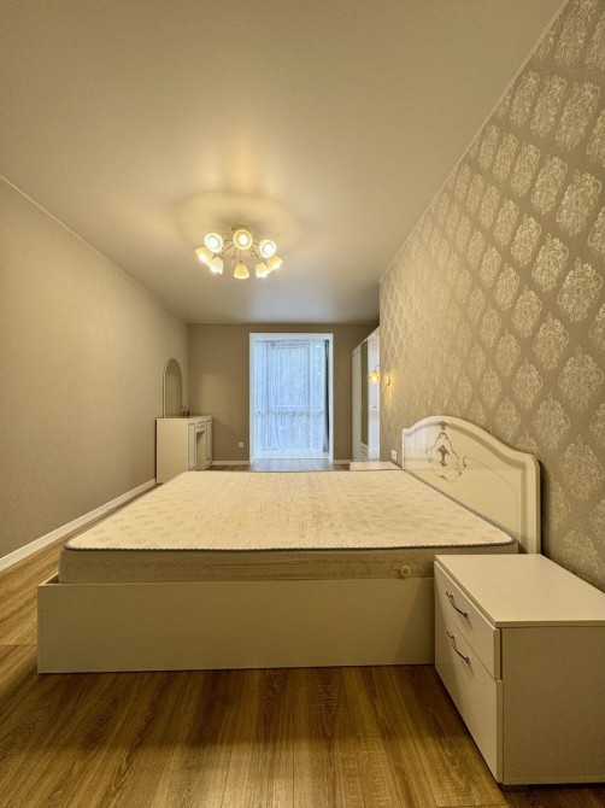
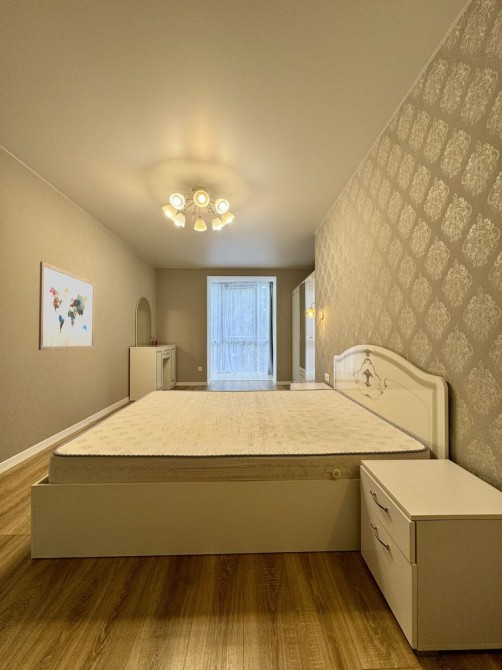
+ wall art (71, 311)
